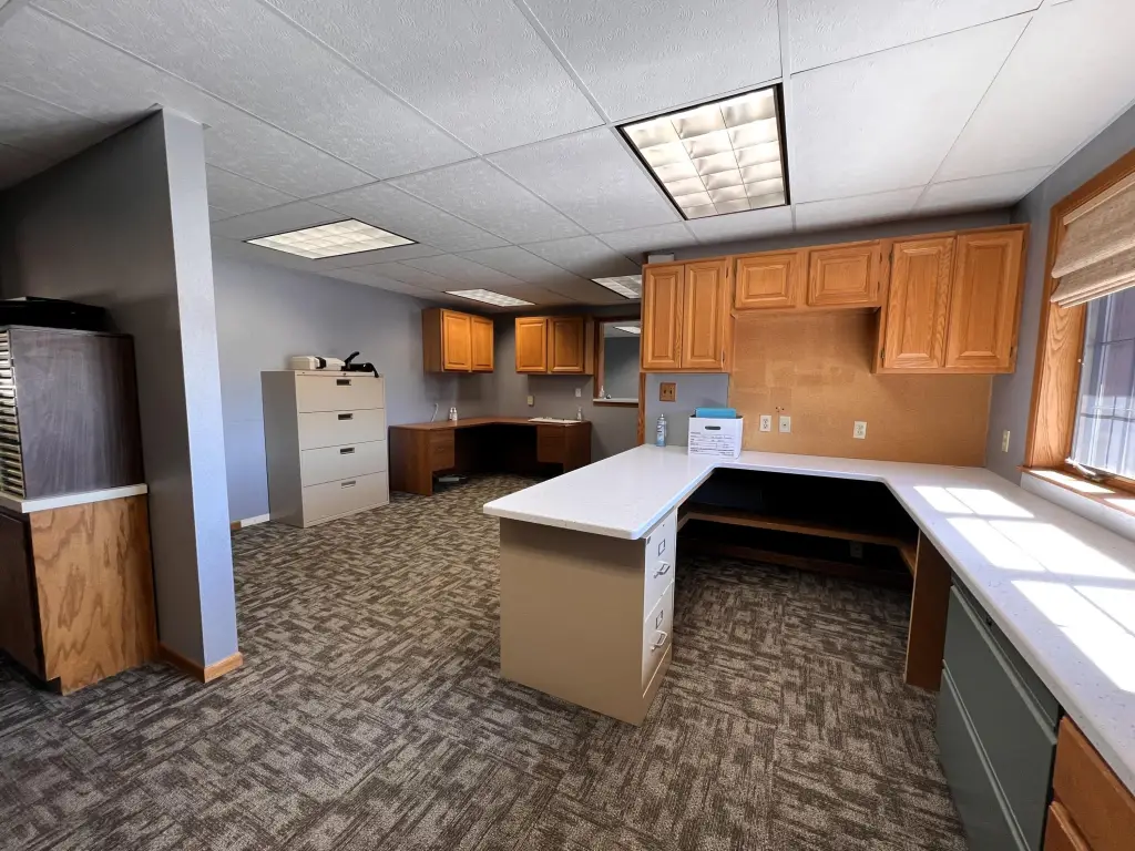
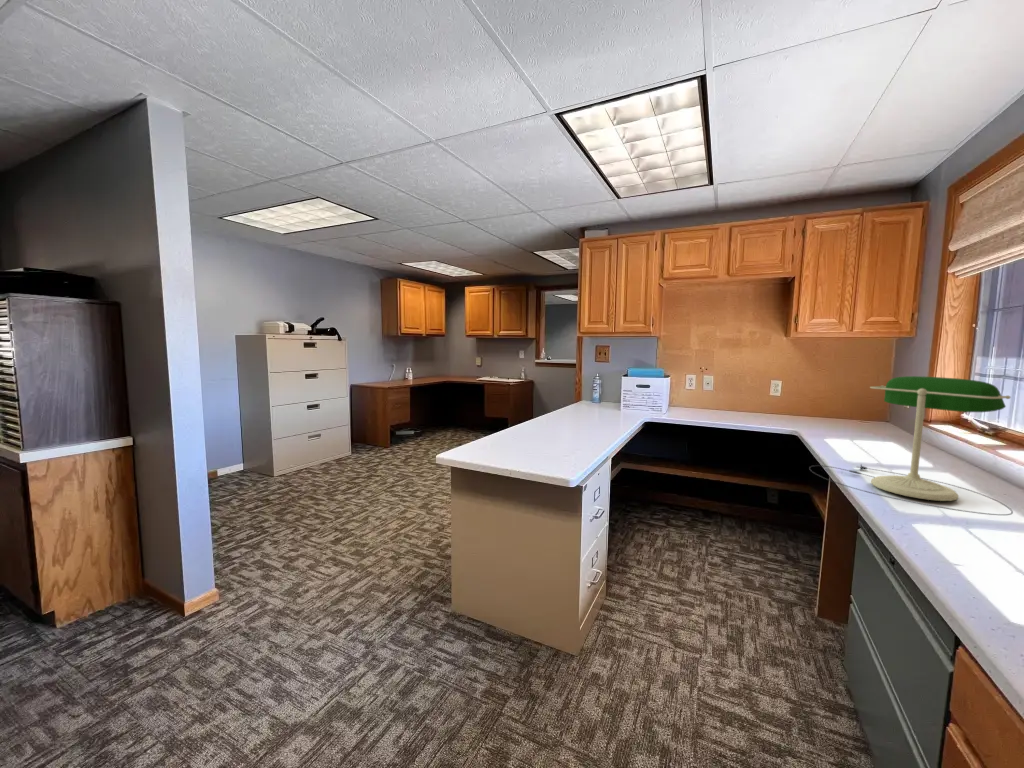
+ desk lamp (914, 433)
